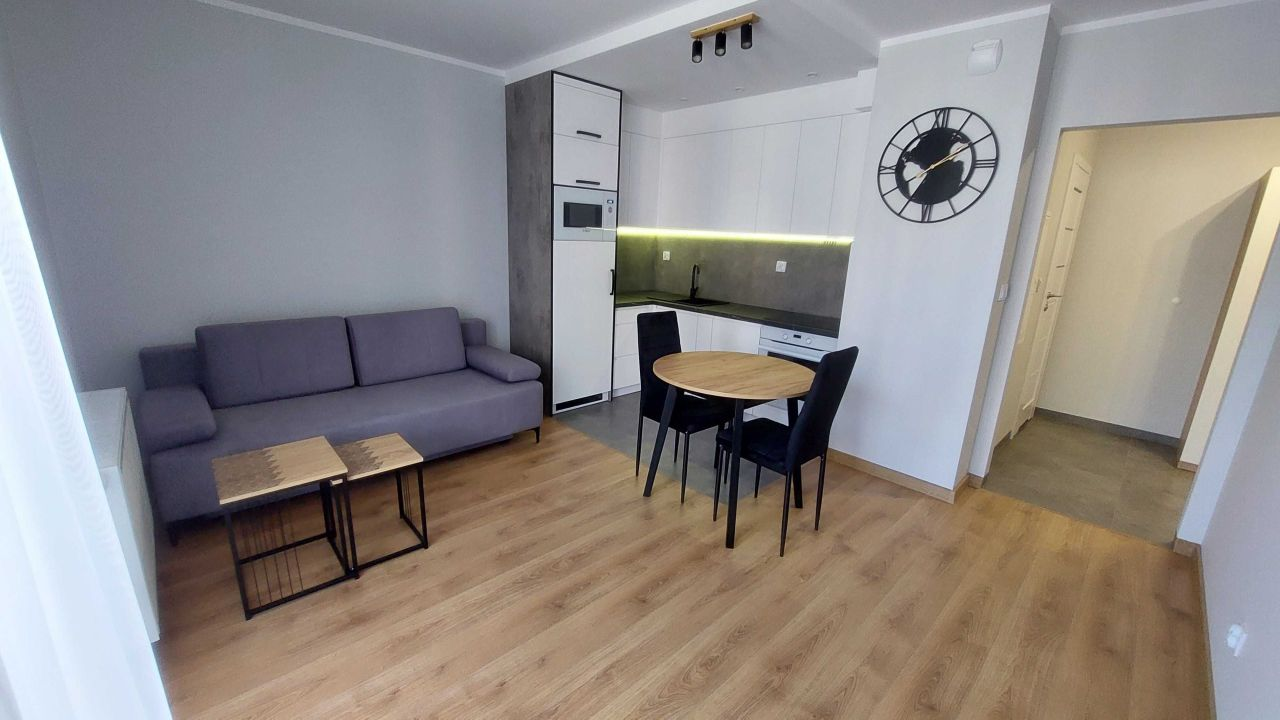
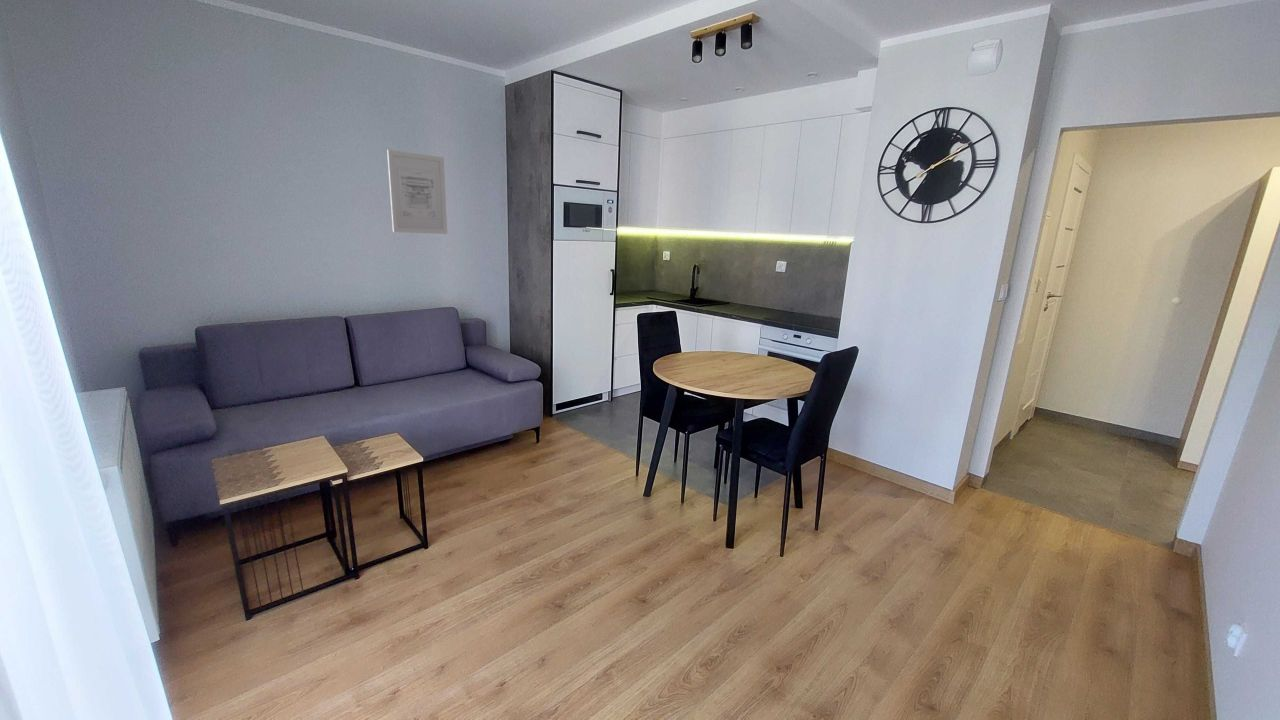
+ wall art (418, 194)
